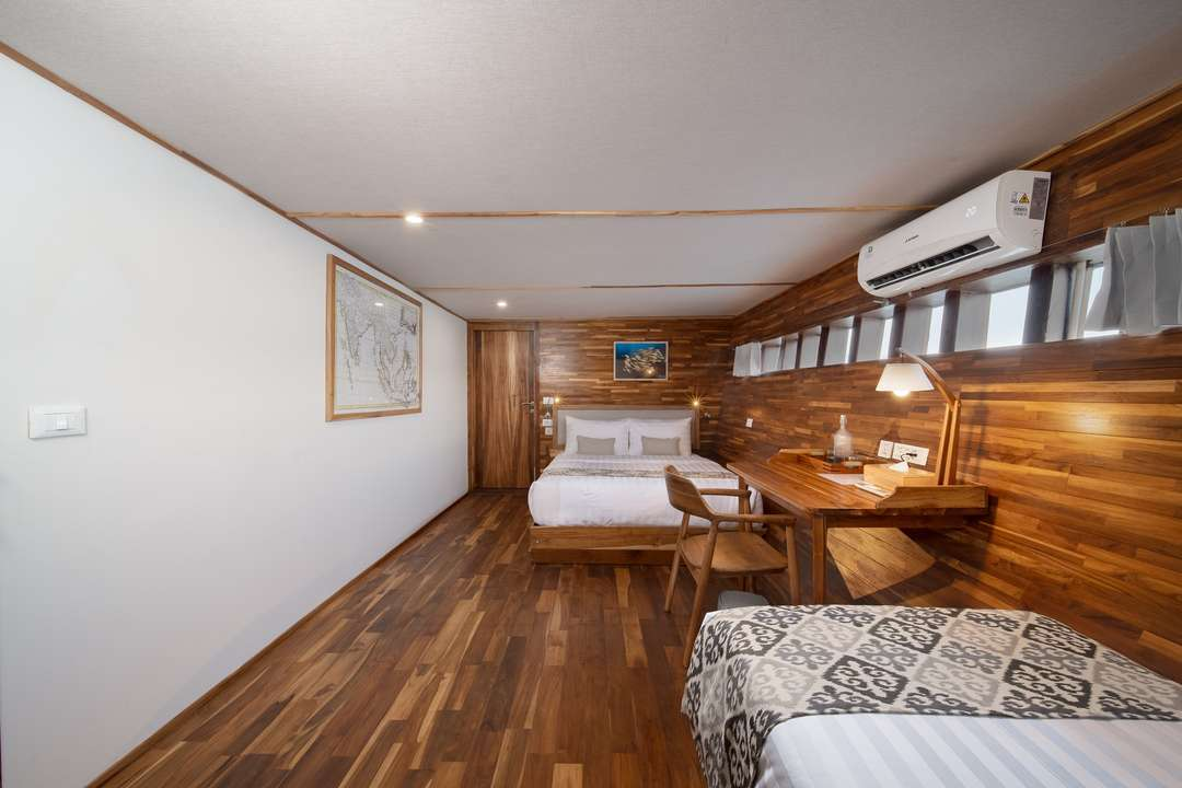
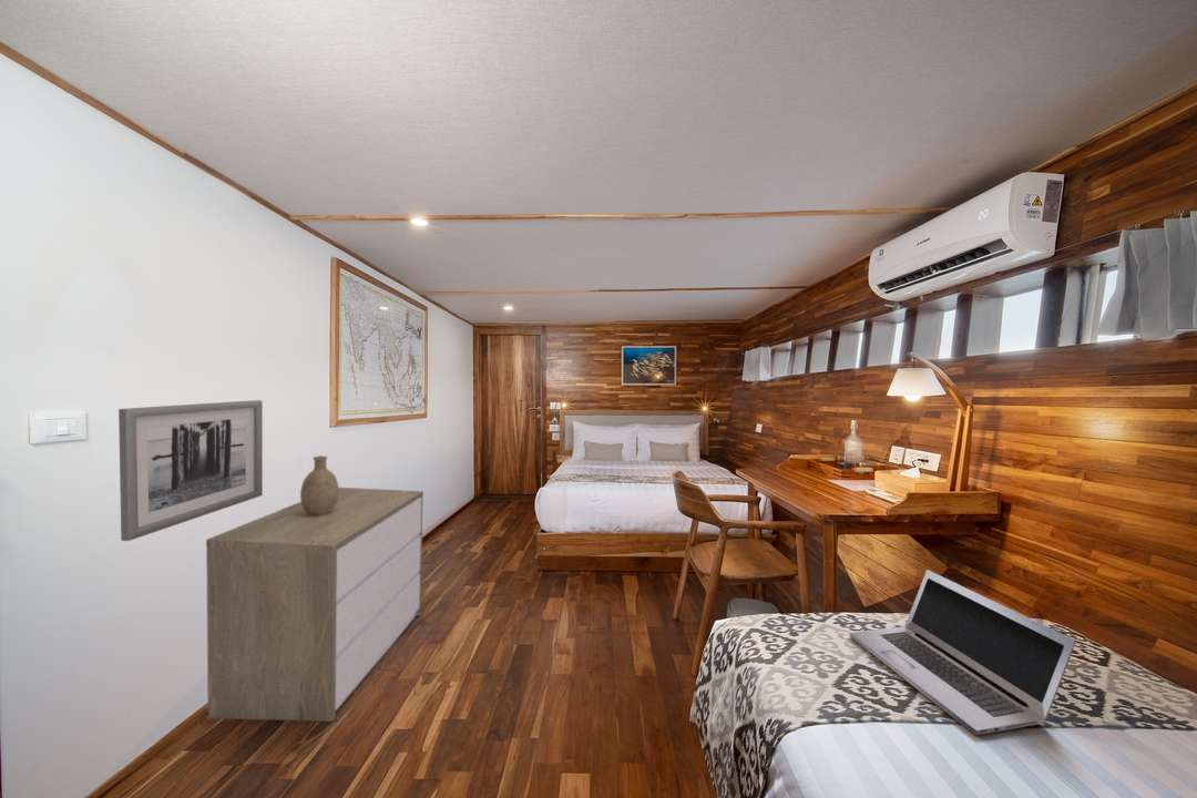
+ dresser (335, 584)
+ decorative vase (319, 484)
+ laptop (948, 637)
+ wall art (203, 459)
